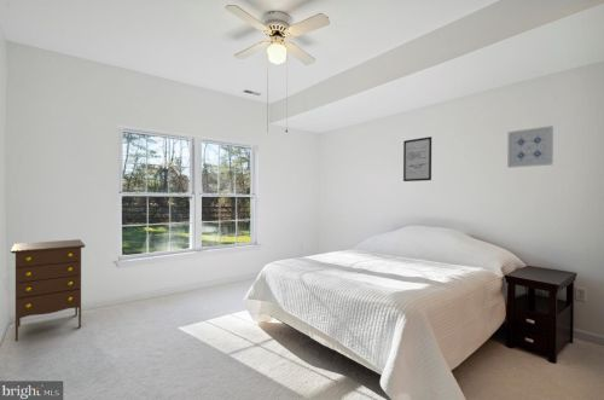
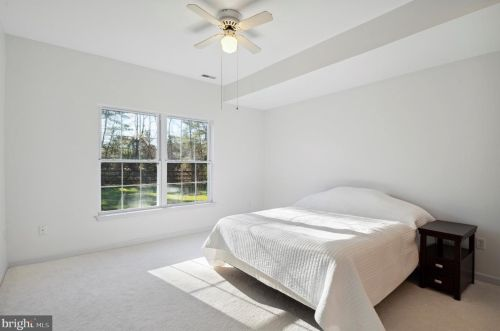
- dresser (48, 285)
- wall art (417, 160)
- wall art (529, 147)
